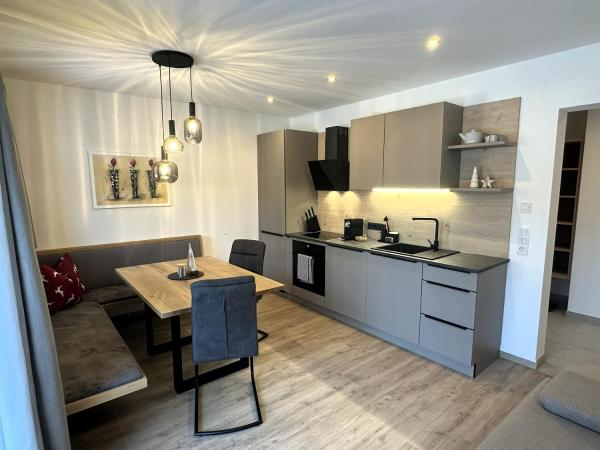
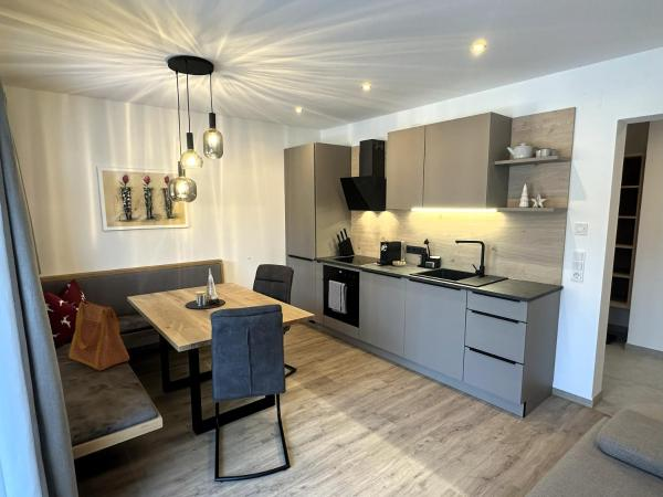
+ tote bag (96, 331)
